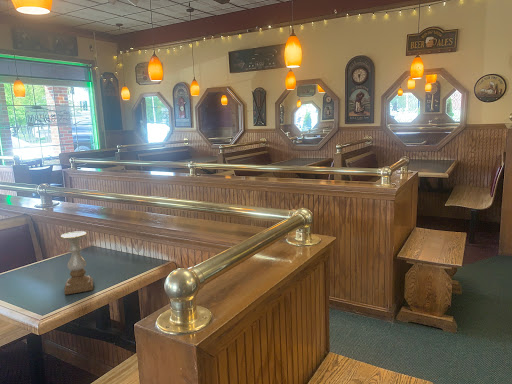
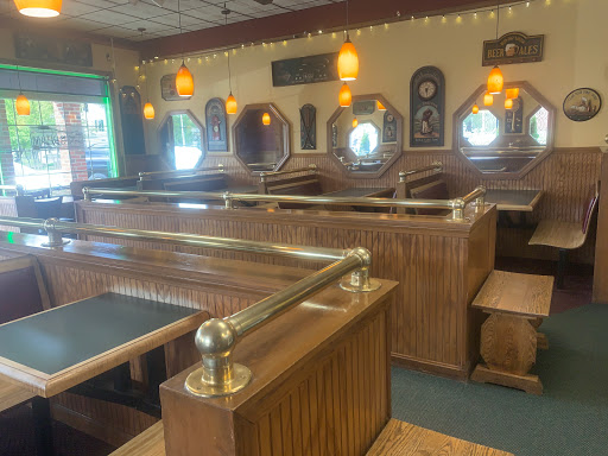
- candle holder (76, 261)
